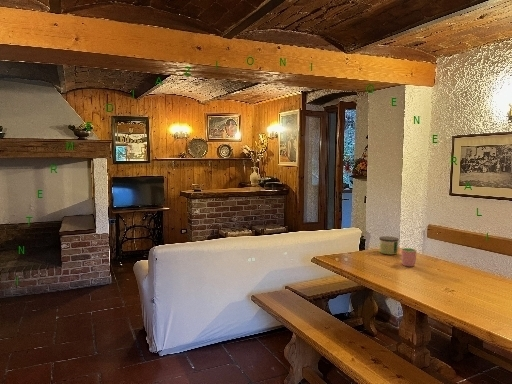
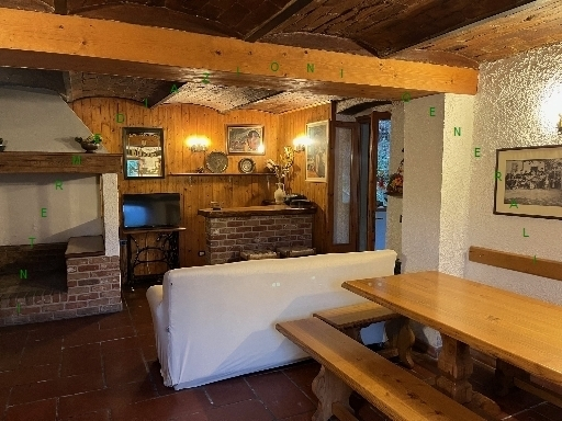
- cup (407, 256)
- candle (388, 245)
